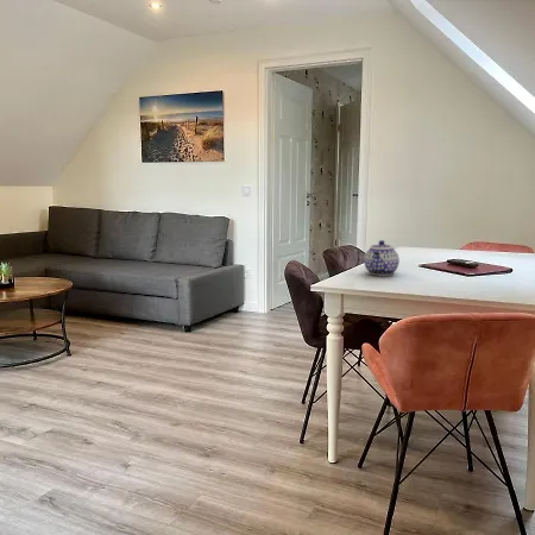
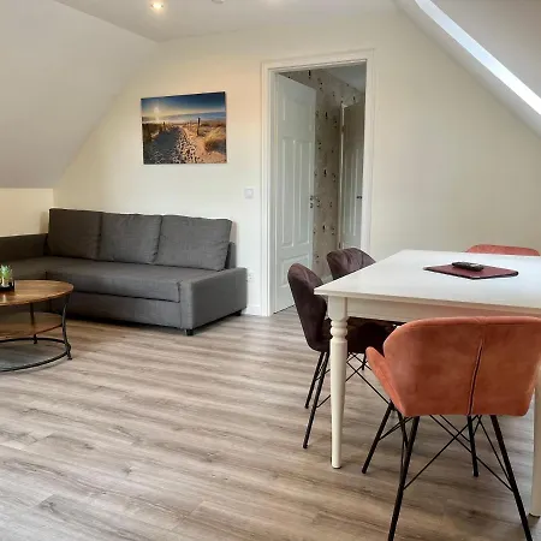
- teapot (380, 257)
